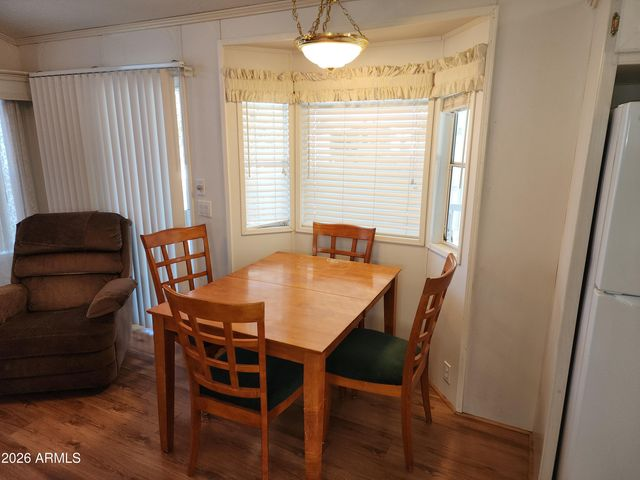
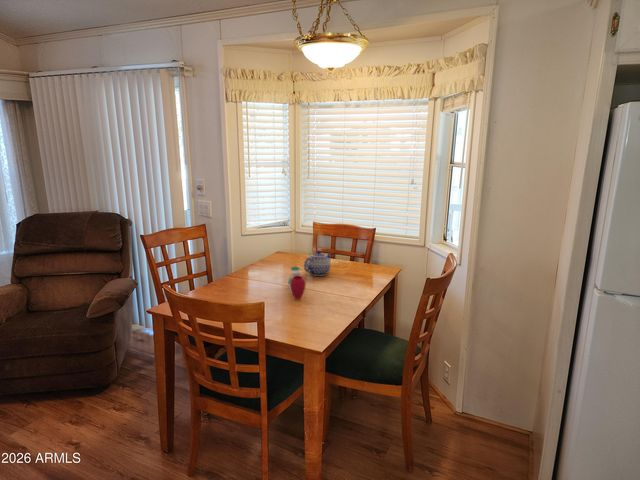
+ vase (296, 282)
+ teapot (318, 262)
